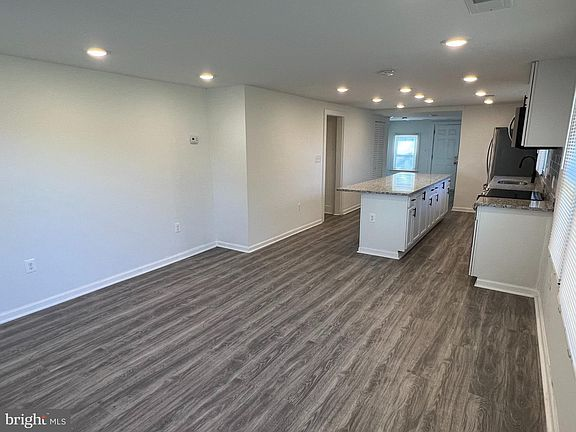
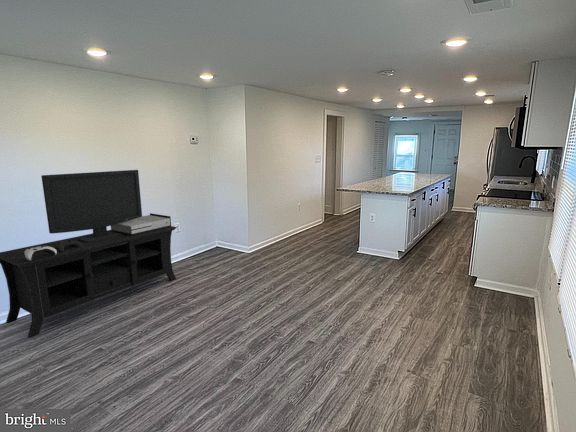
+ media console (97, 237)
